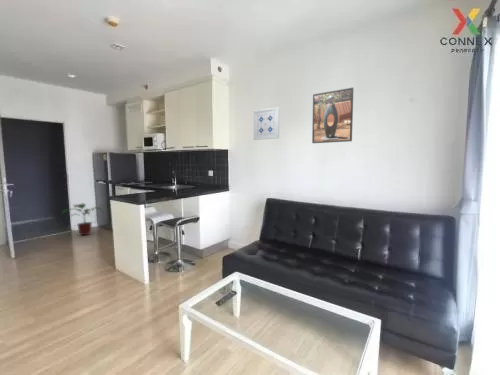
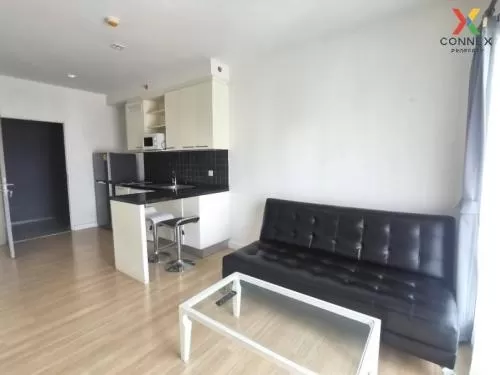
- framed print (331, 117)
- wall art (265, 124)
- potted plant (79, 223)
